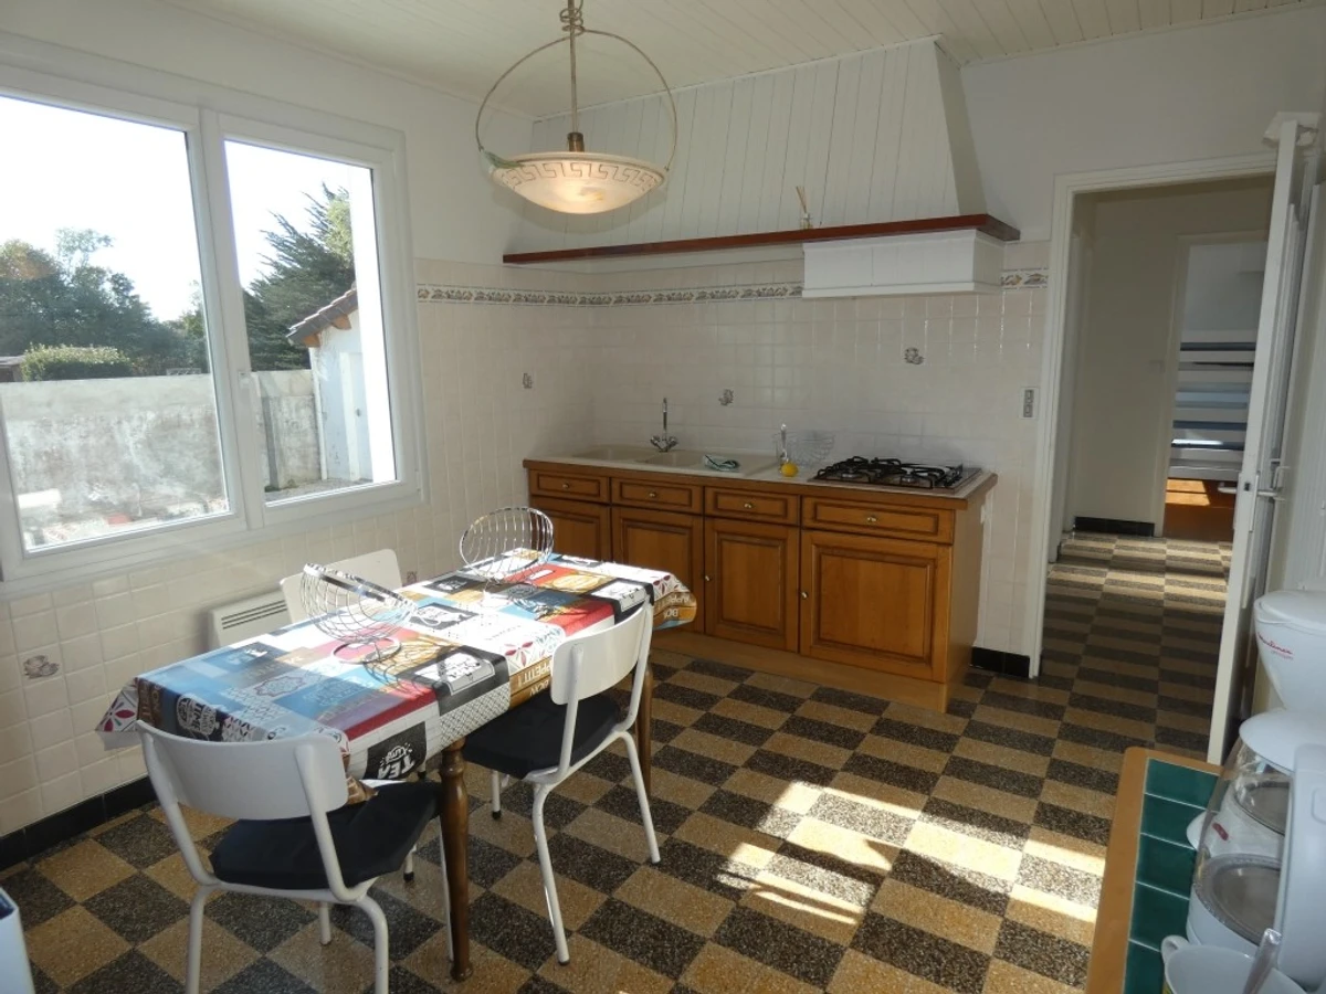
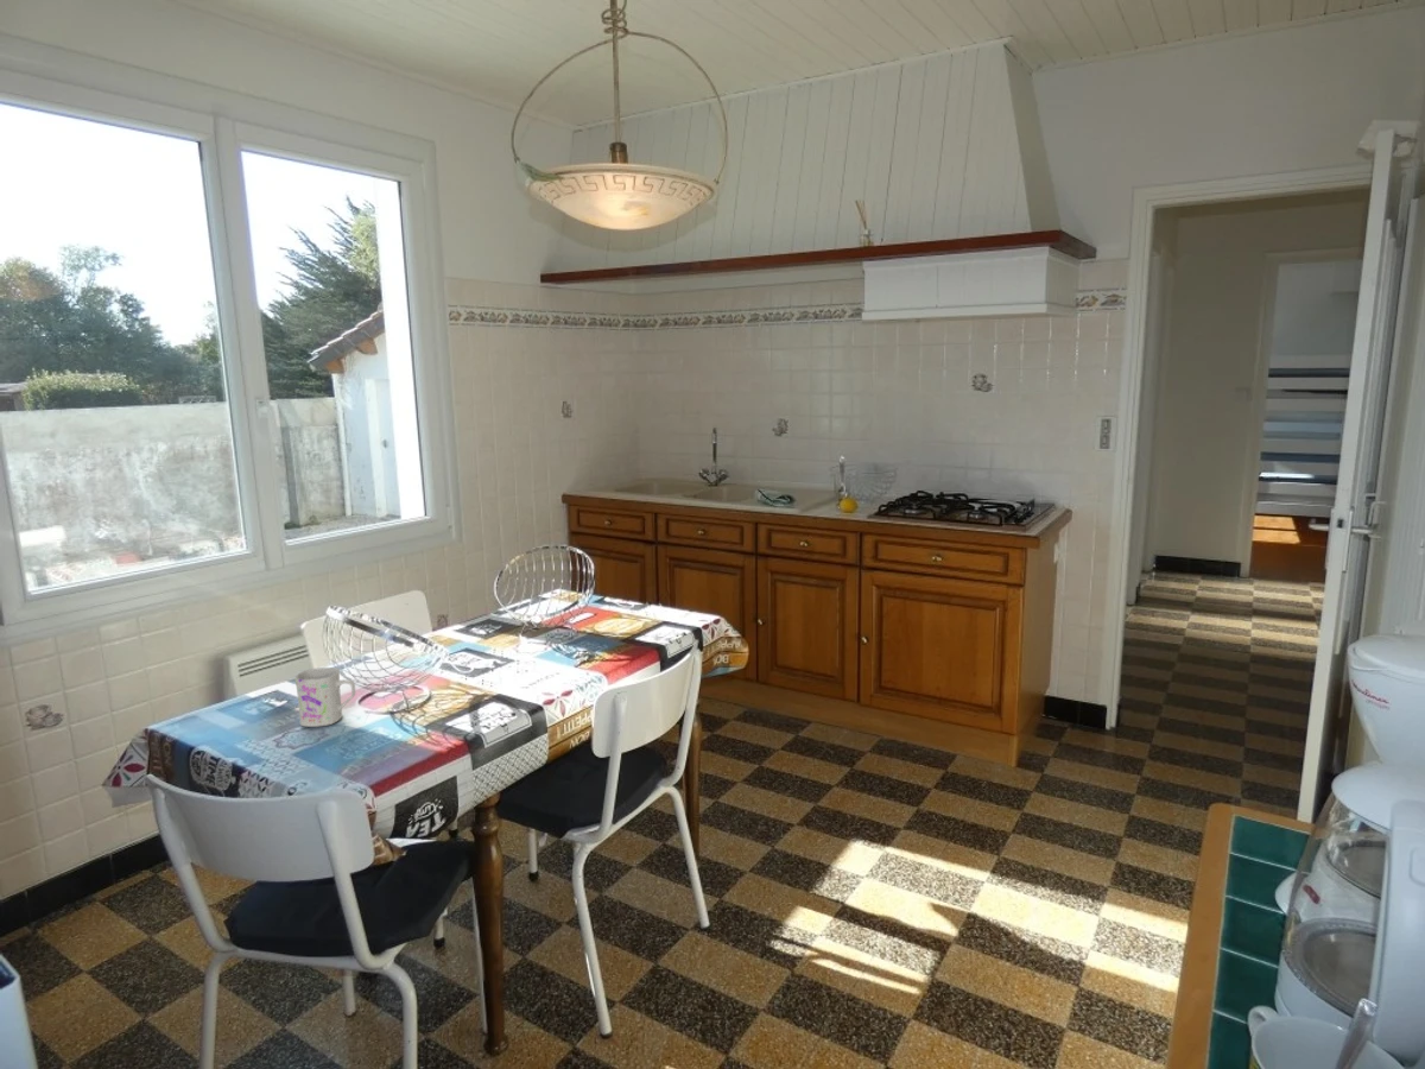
+ mug (327, 696)
